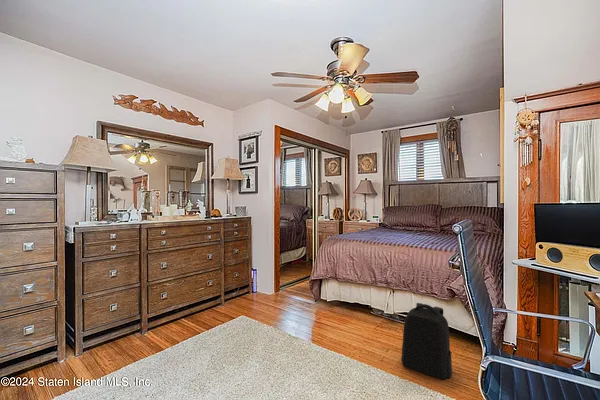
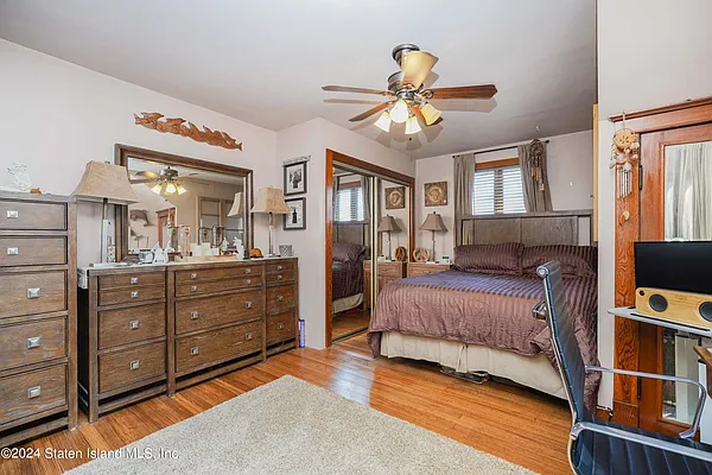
- backpack (427, 334)
